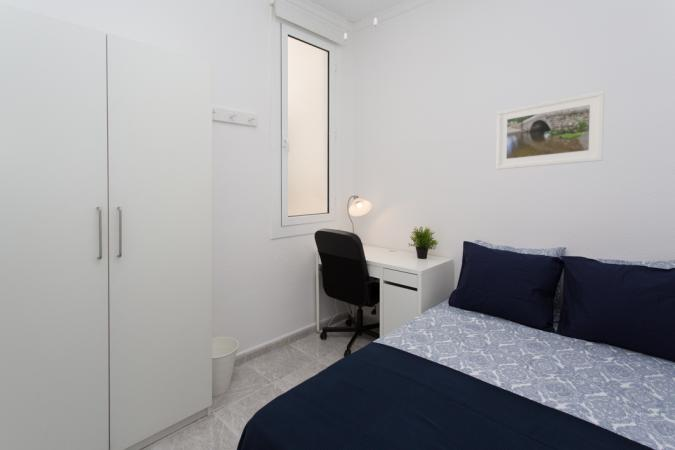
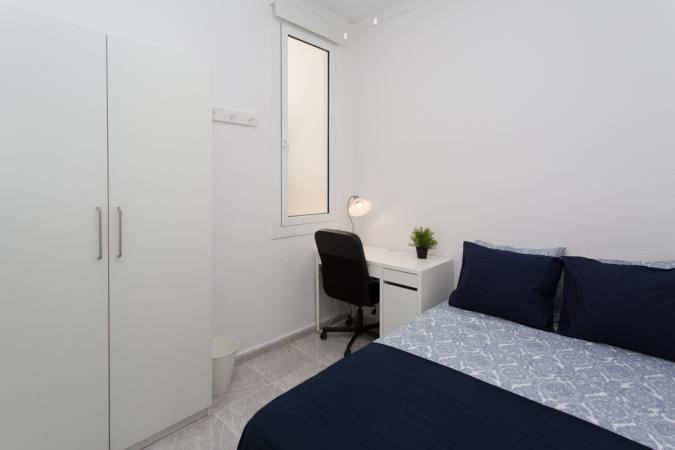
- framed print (545, 133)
